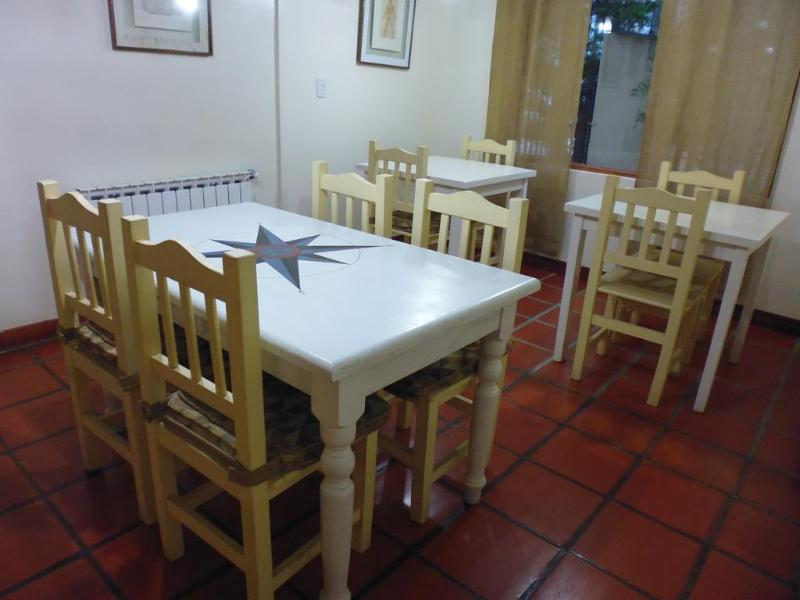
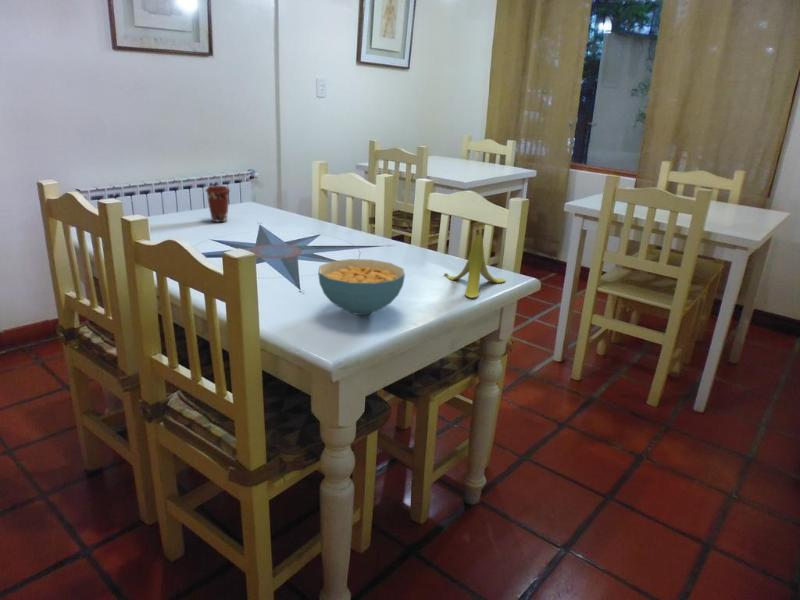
+ cereal bowl (361, 290)
+ coffee cup (218, 203)
+ banana peel (475, 258)
